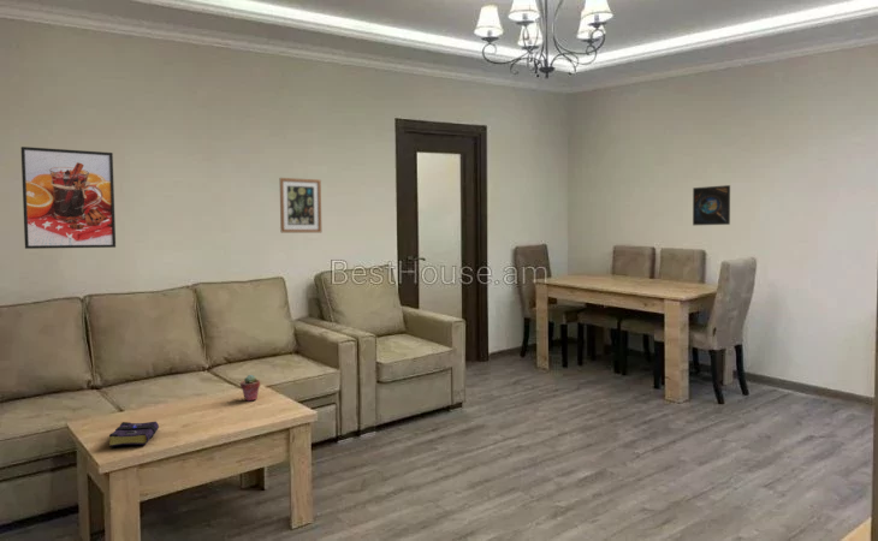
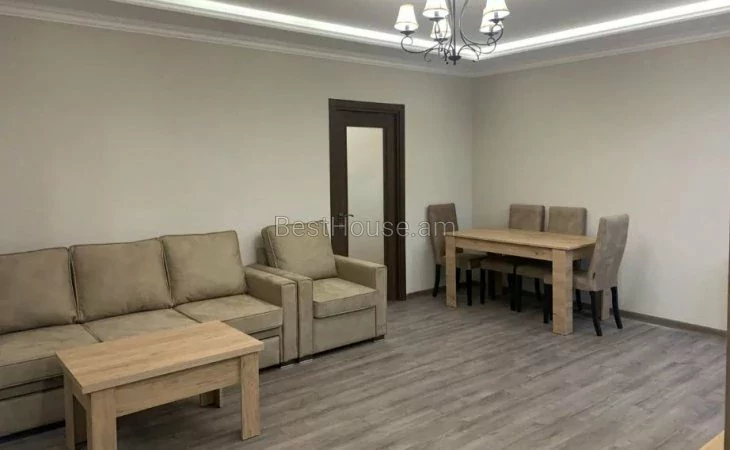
- book (135, 433)
- potted succulent (250, 386)
- wall art (301, 206)
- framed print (711, 206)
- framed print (70, 198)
